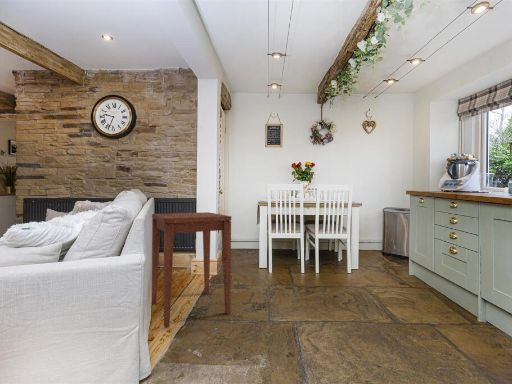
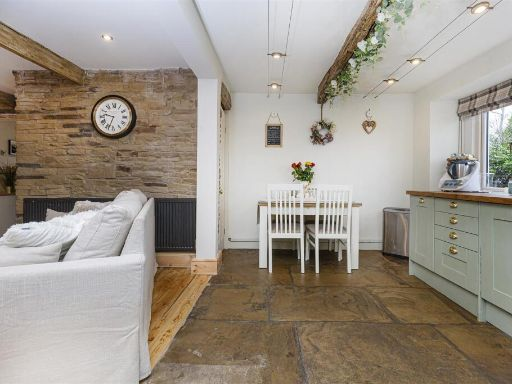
- side table (204, 261)
